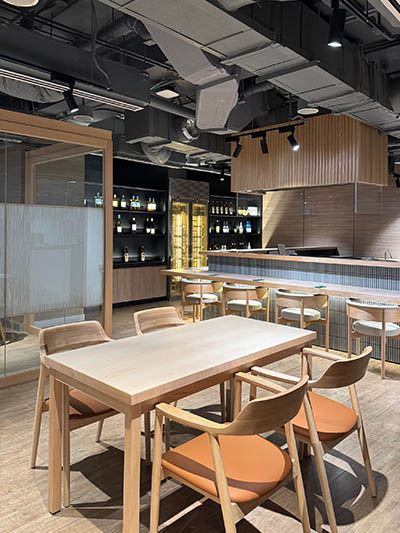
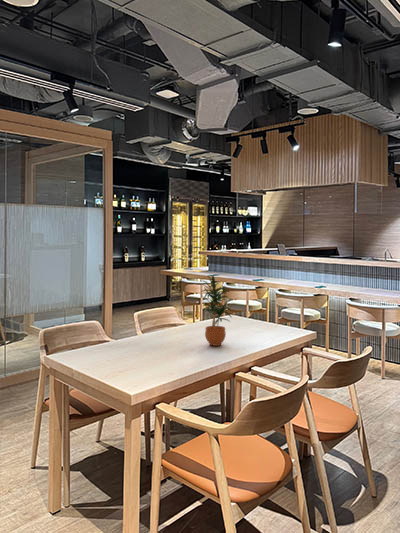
+ potted plant (214, 309)
